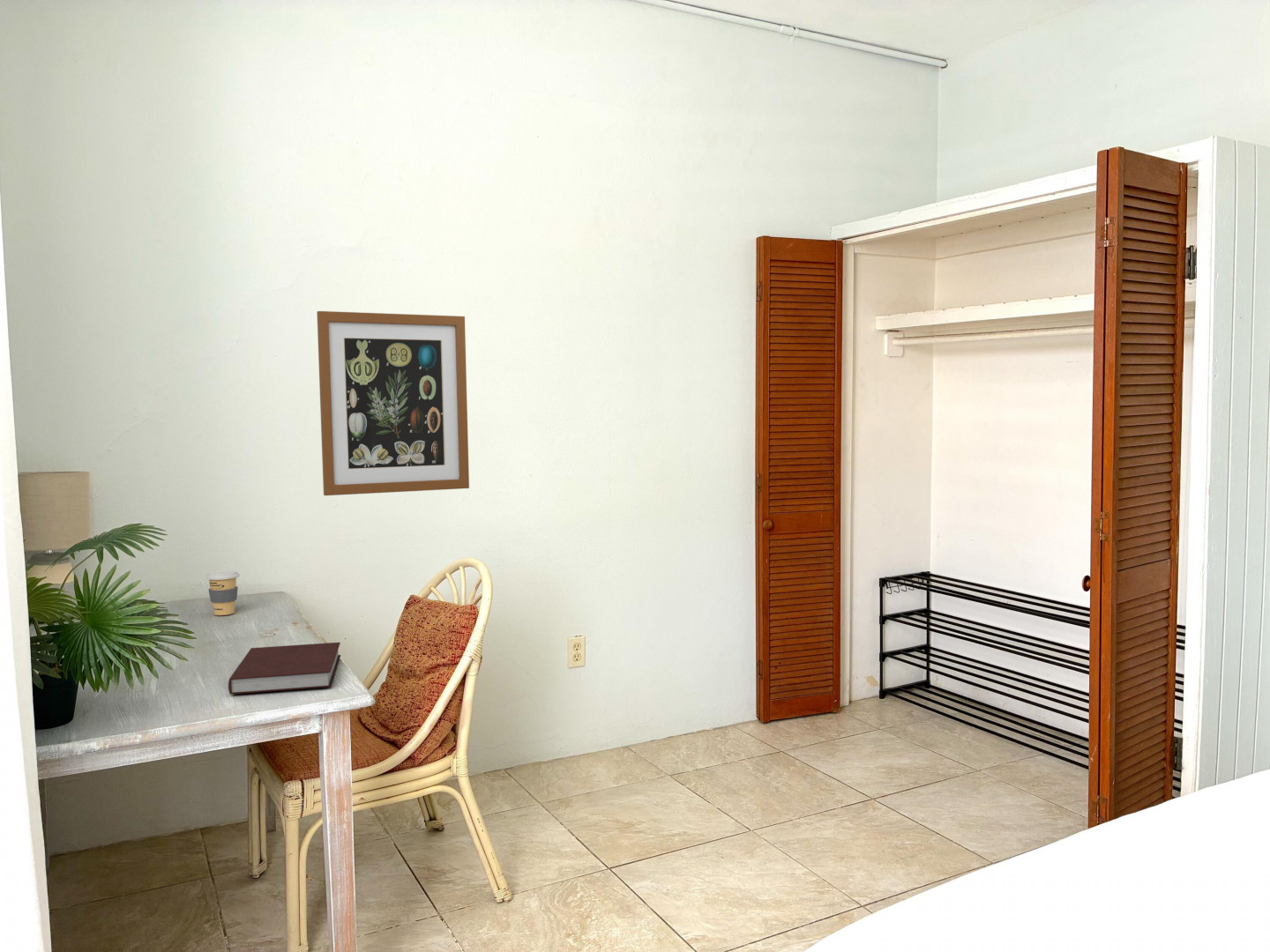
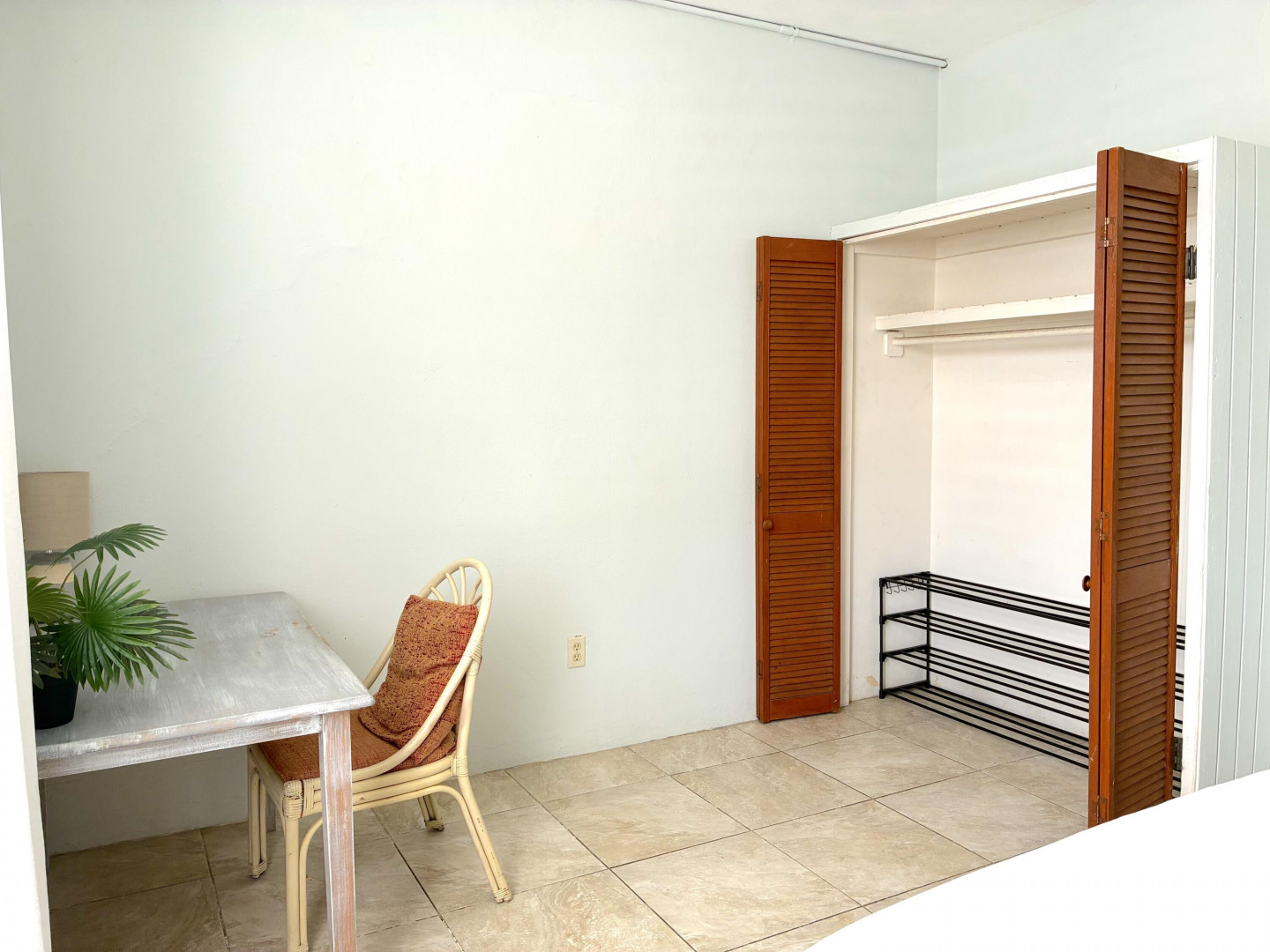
- wall art (396, 403)
- coffee cup (223, 592)
- notebook (288, 666)
